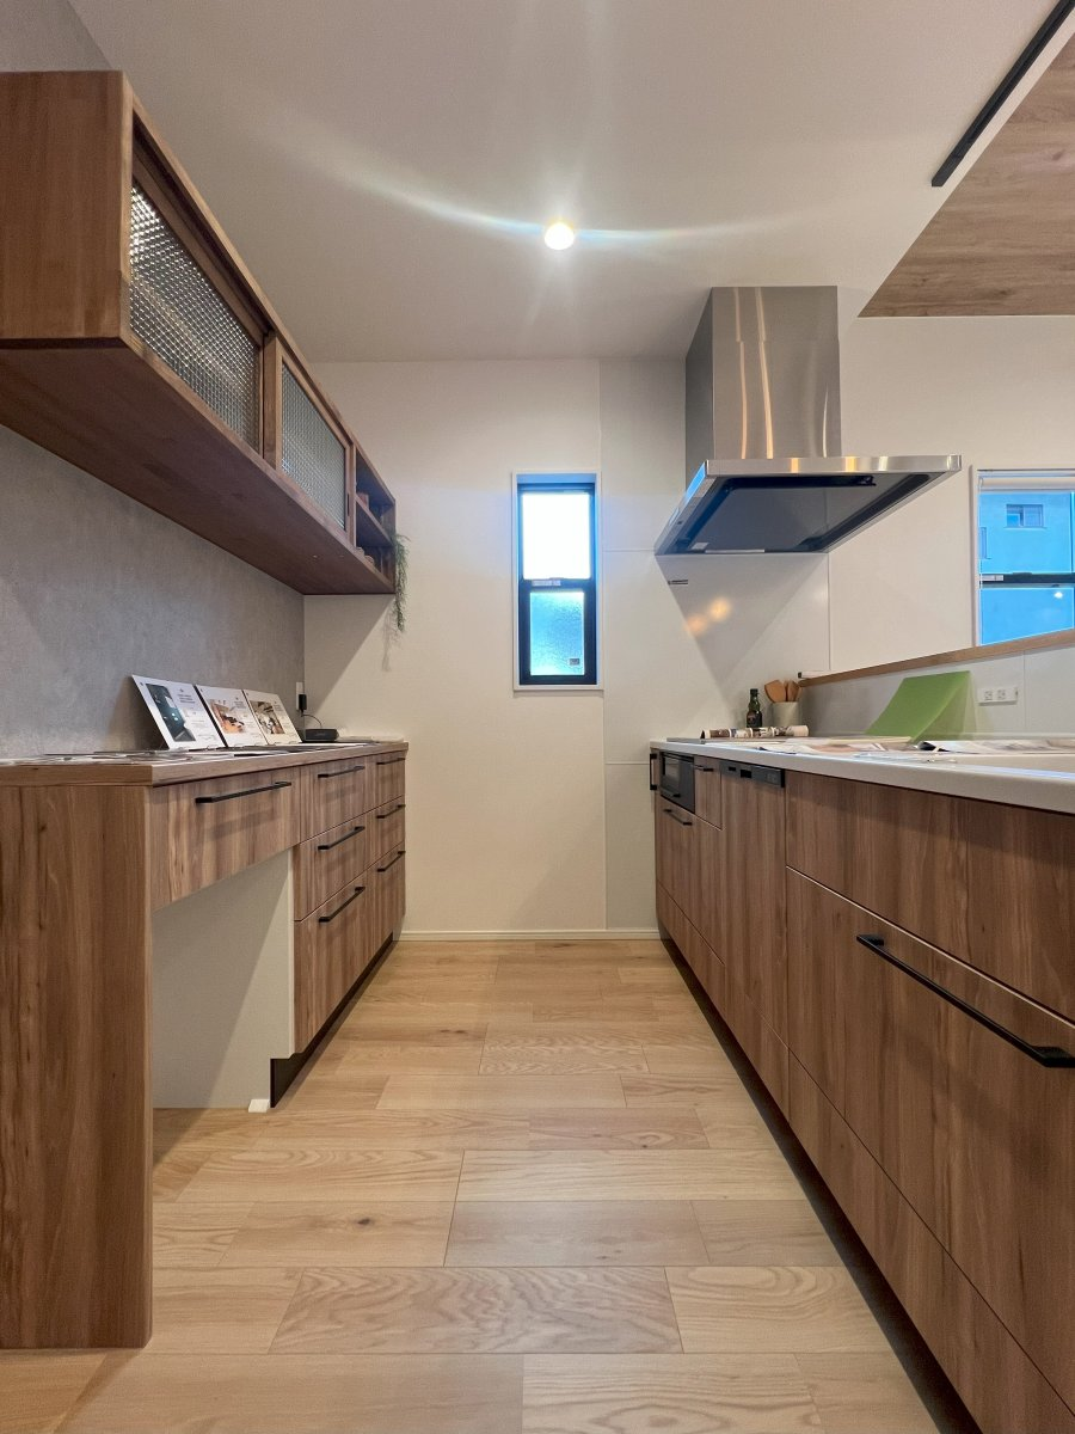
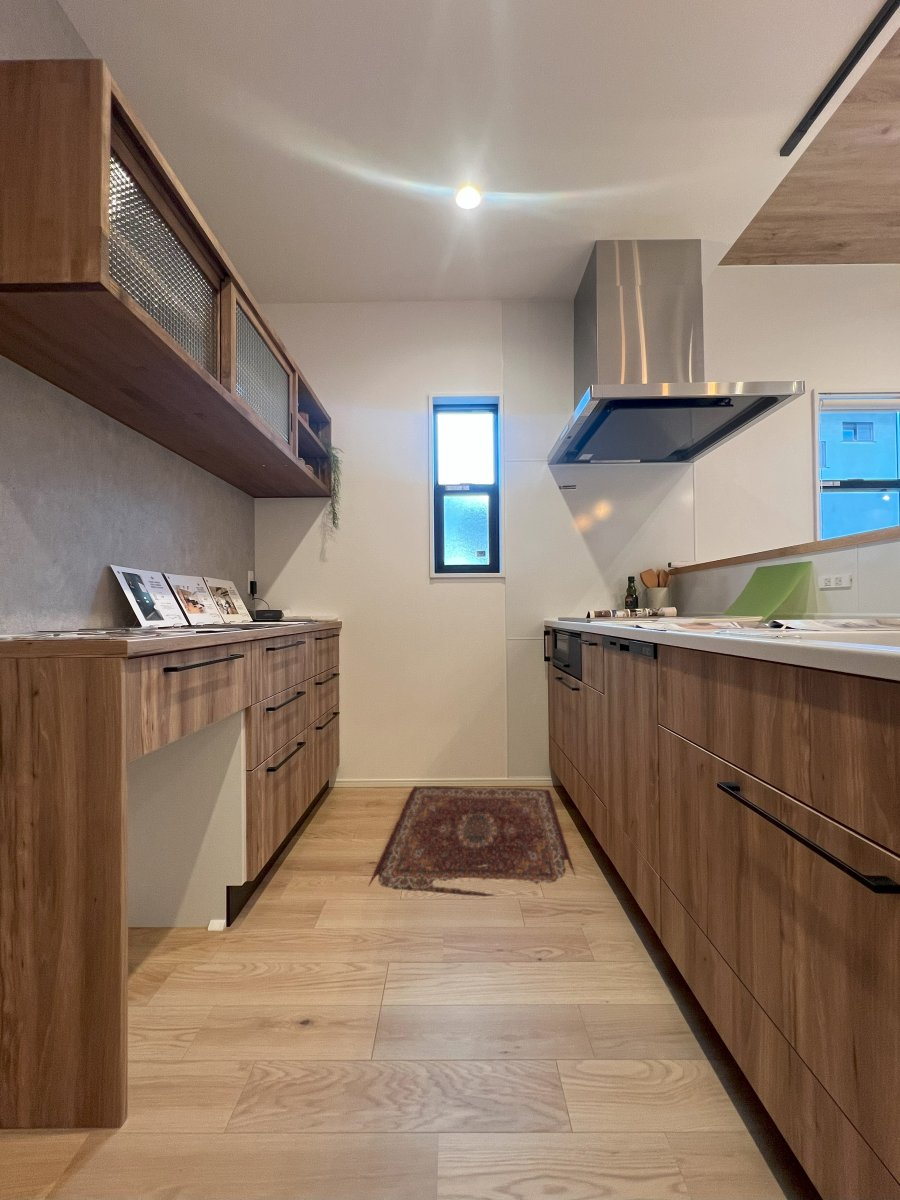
+ rug (477, 828)
